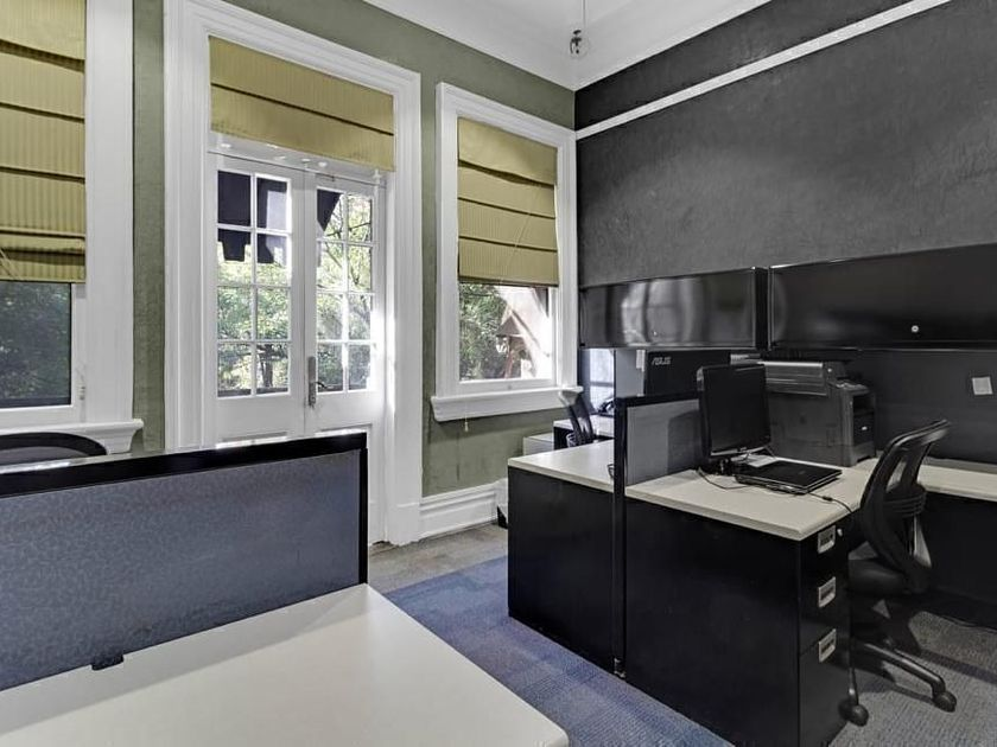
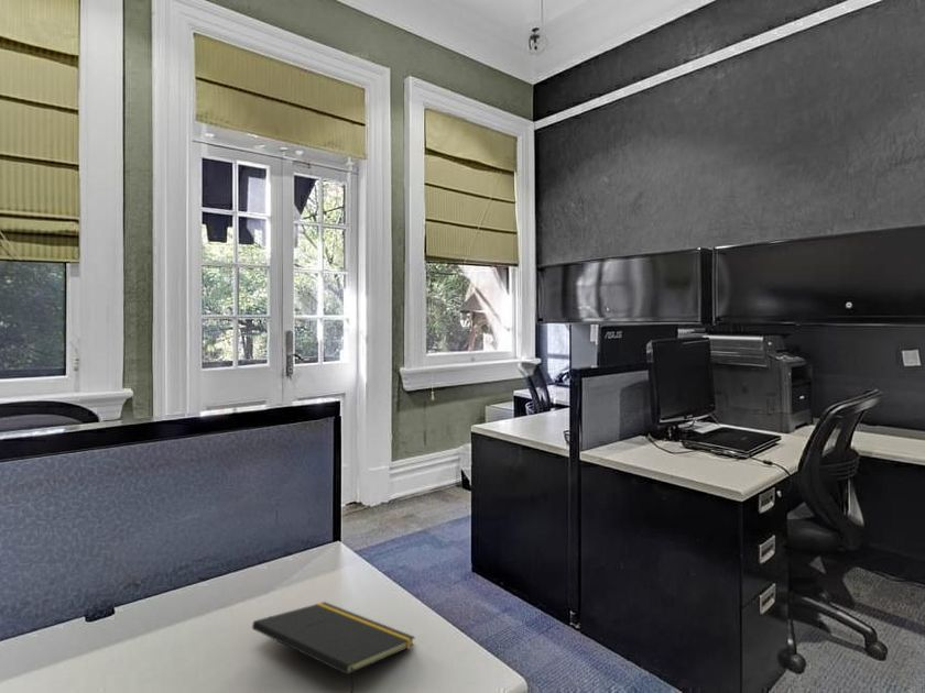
+ notepad (334, 632)
